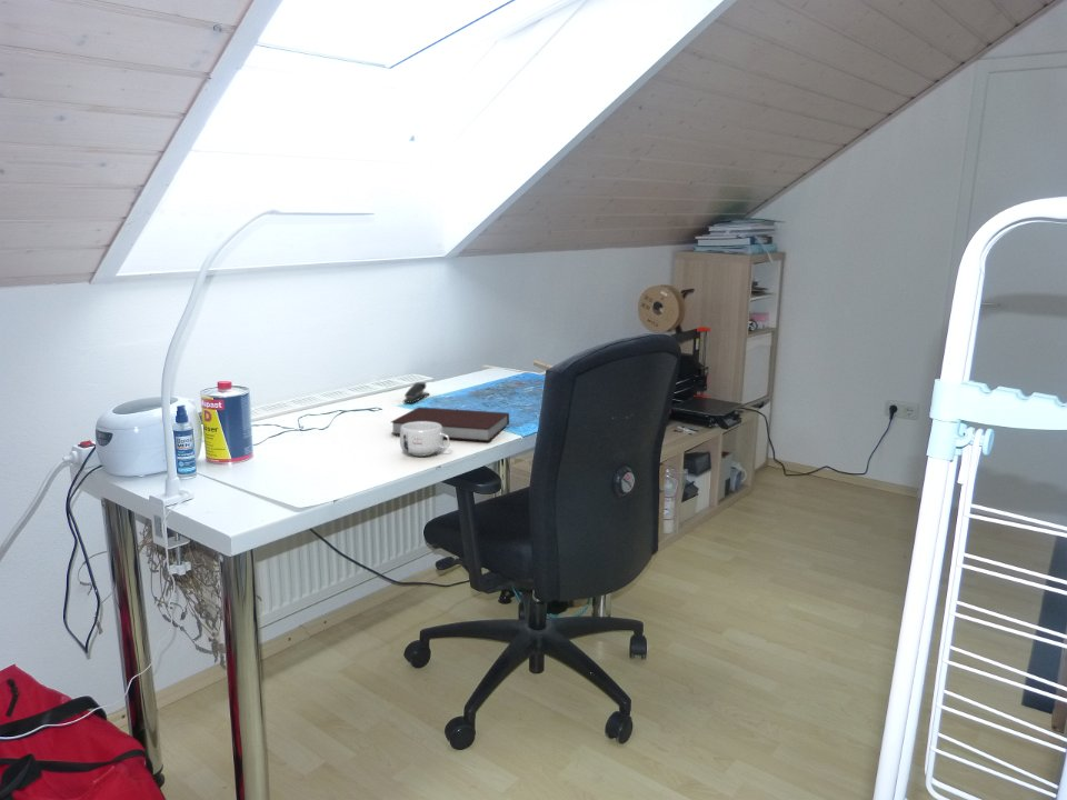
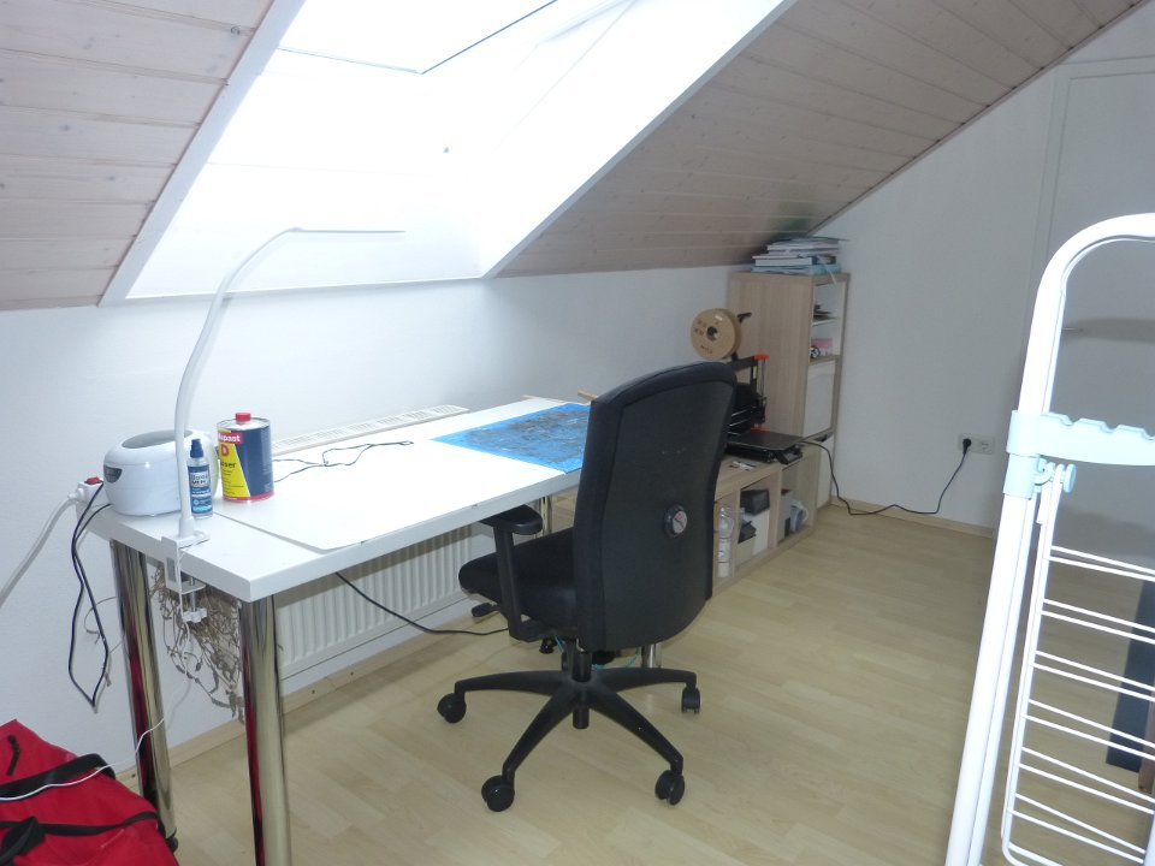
- mug (426, 440)
- notebook (451, 422)
- stapler (416, 391)
